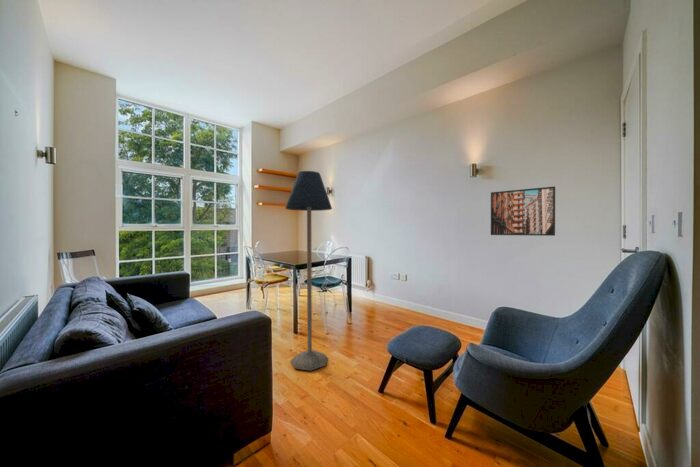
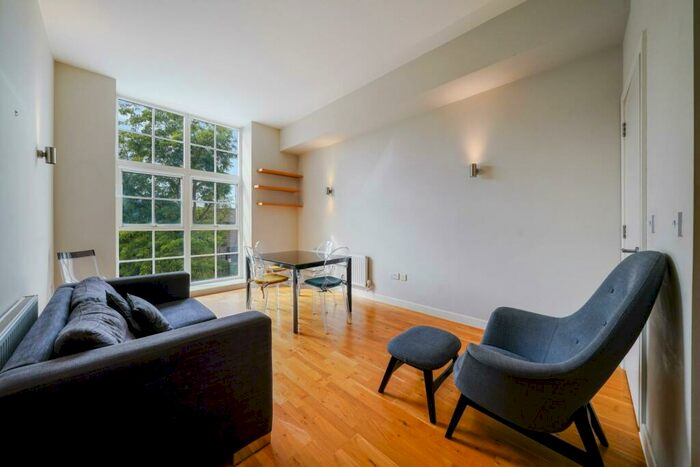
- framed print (520, 212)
- floor lamp (309, 267)
